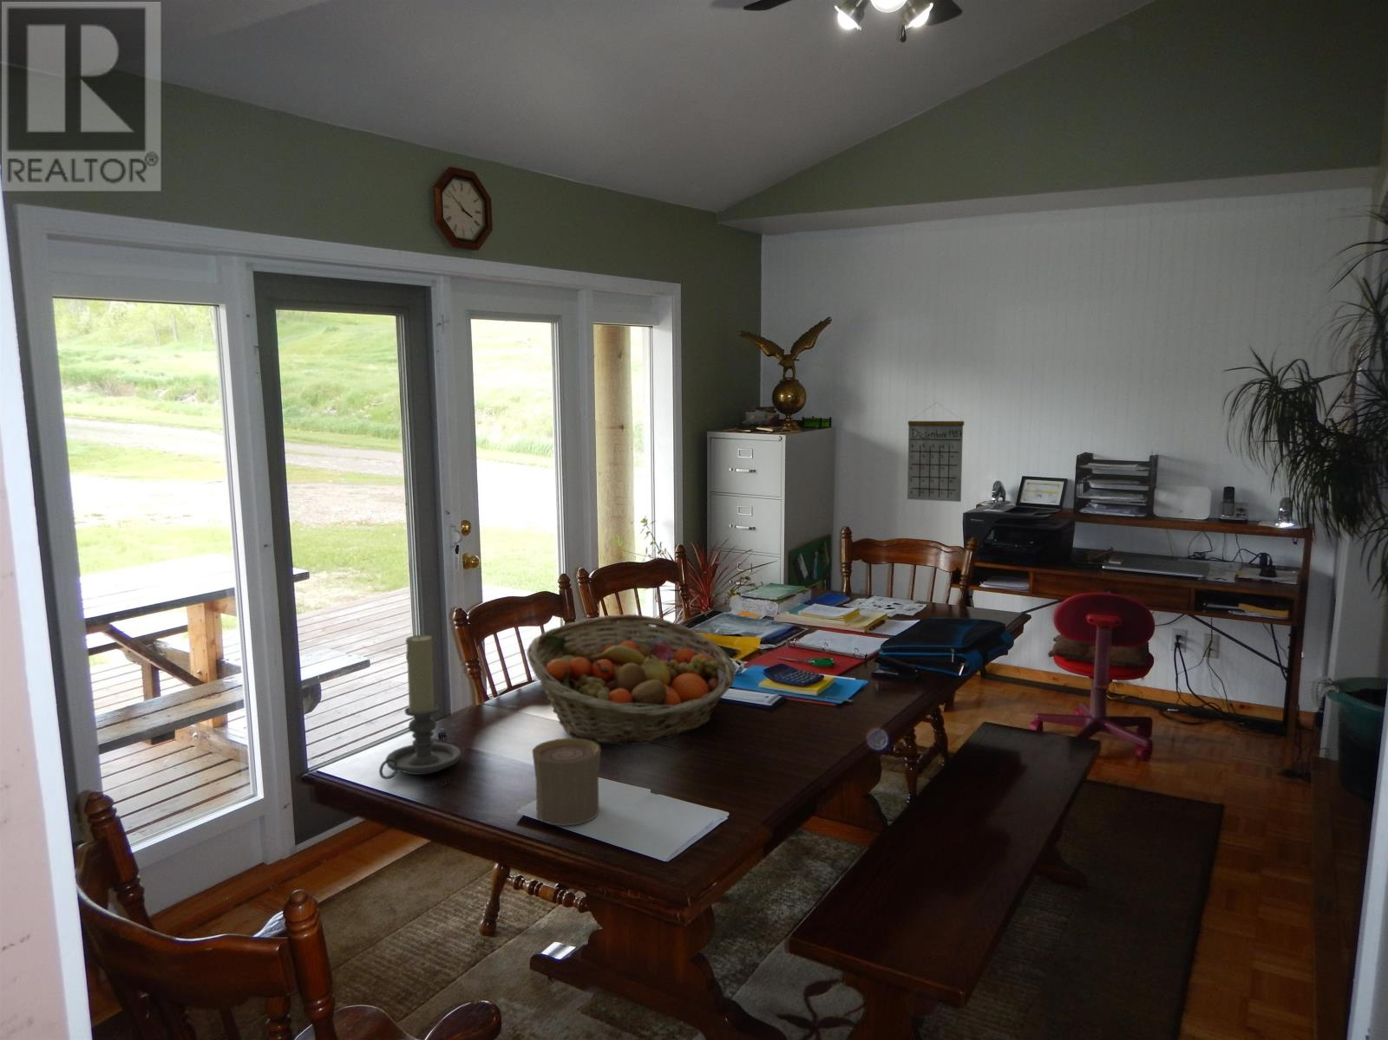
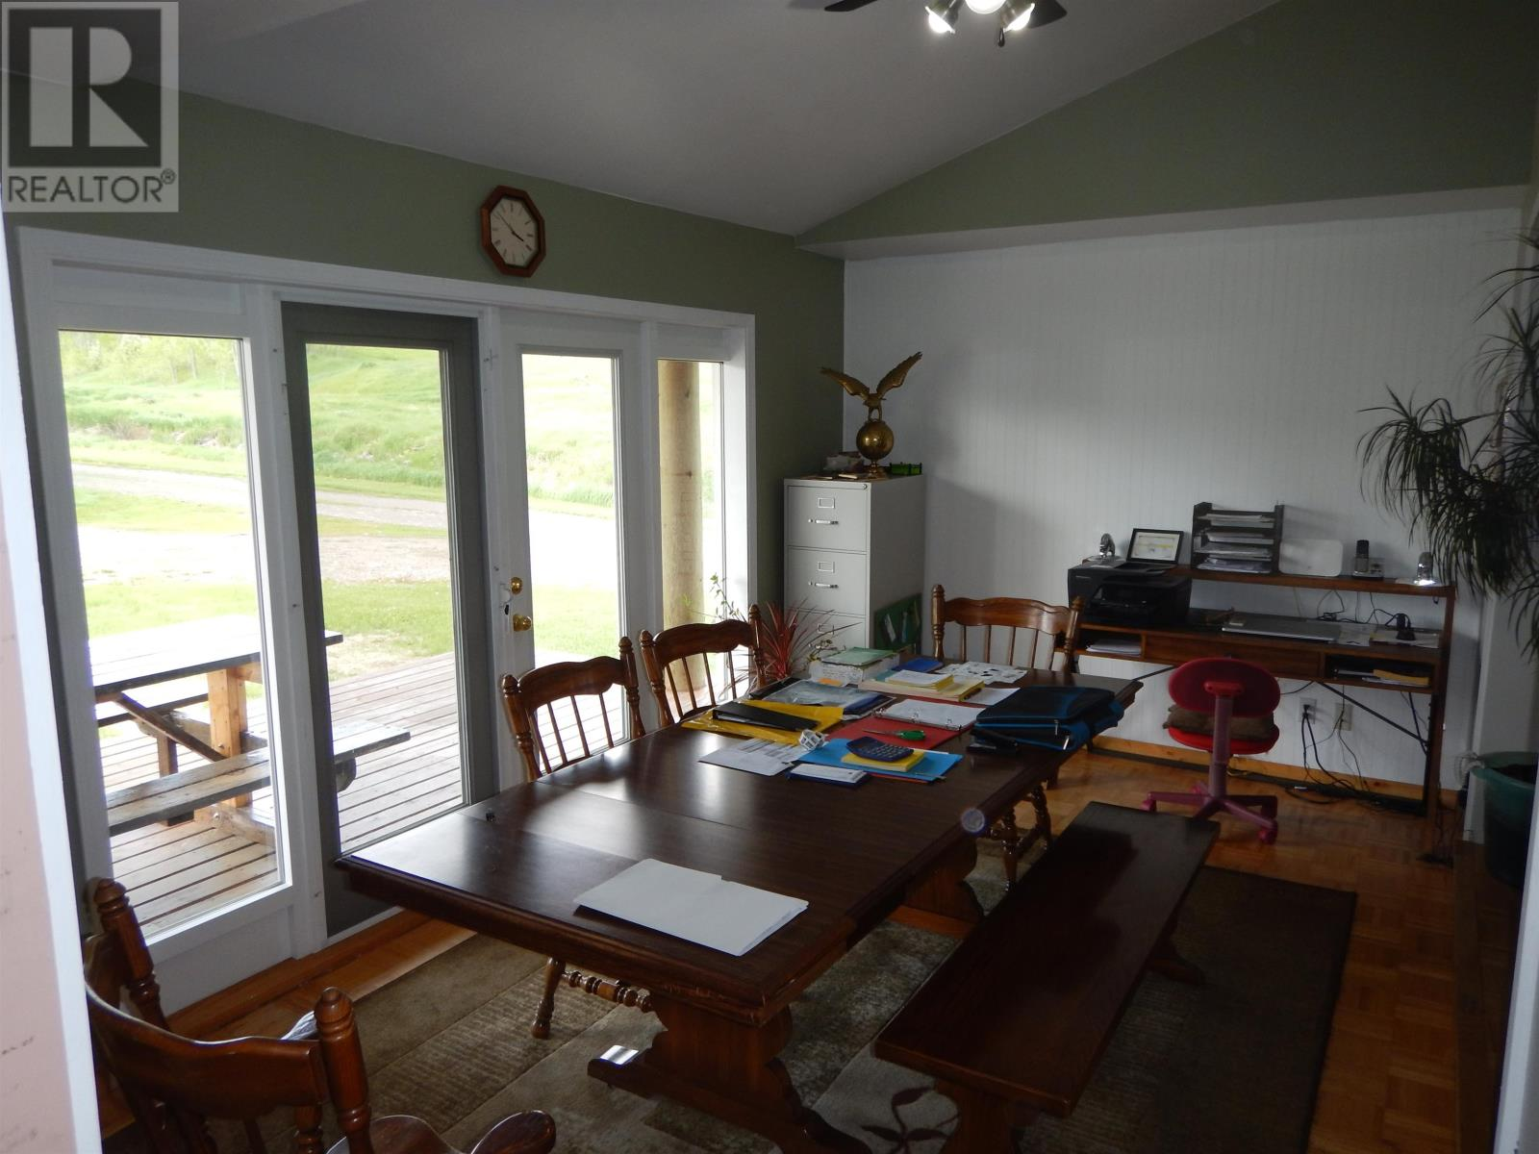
- fruit basket (633, 676)
- cup (566, 781)
- calendar (934, 451)
- candle holder (414, 702)
